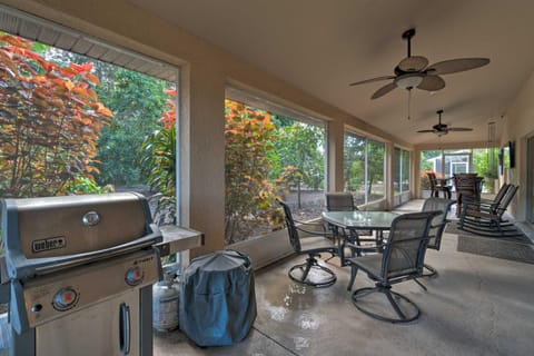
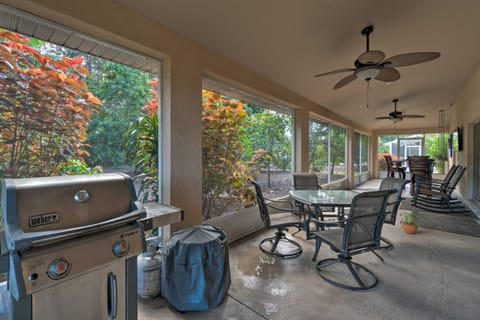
+ potted plant (410, 220)
